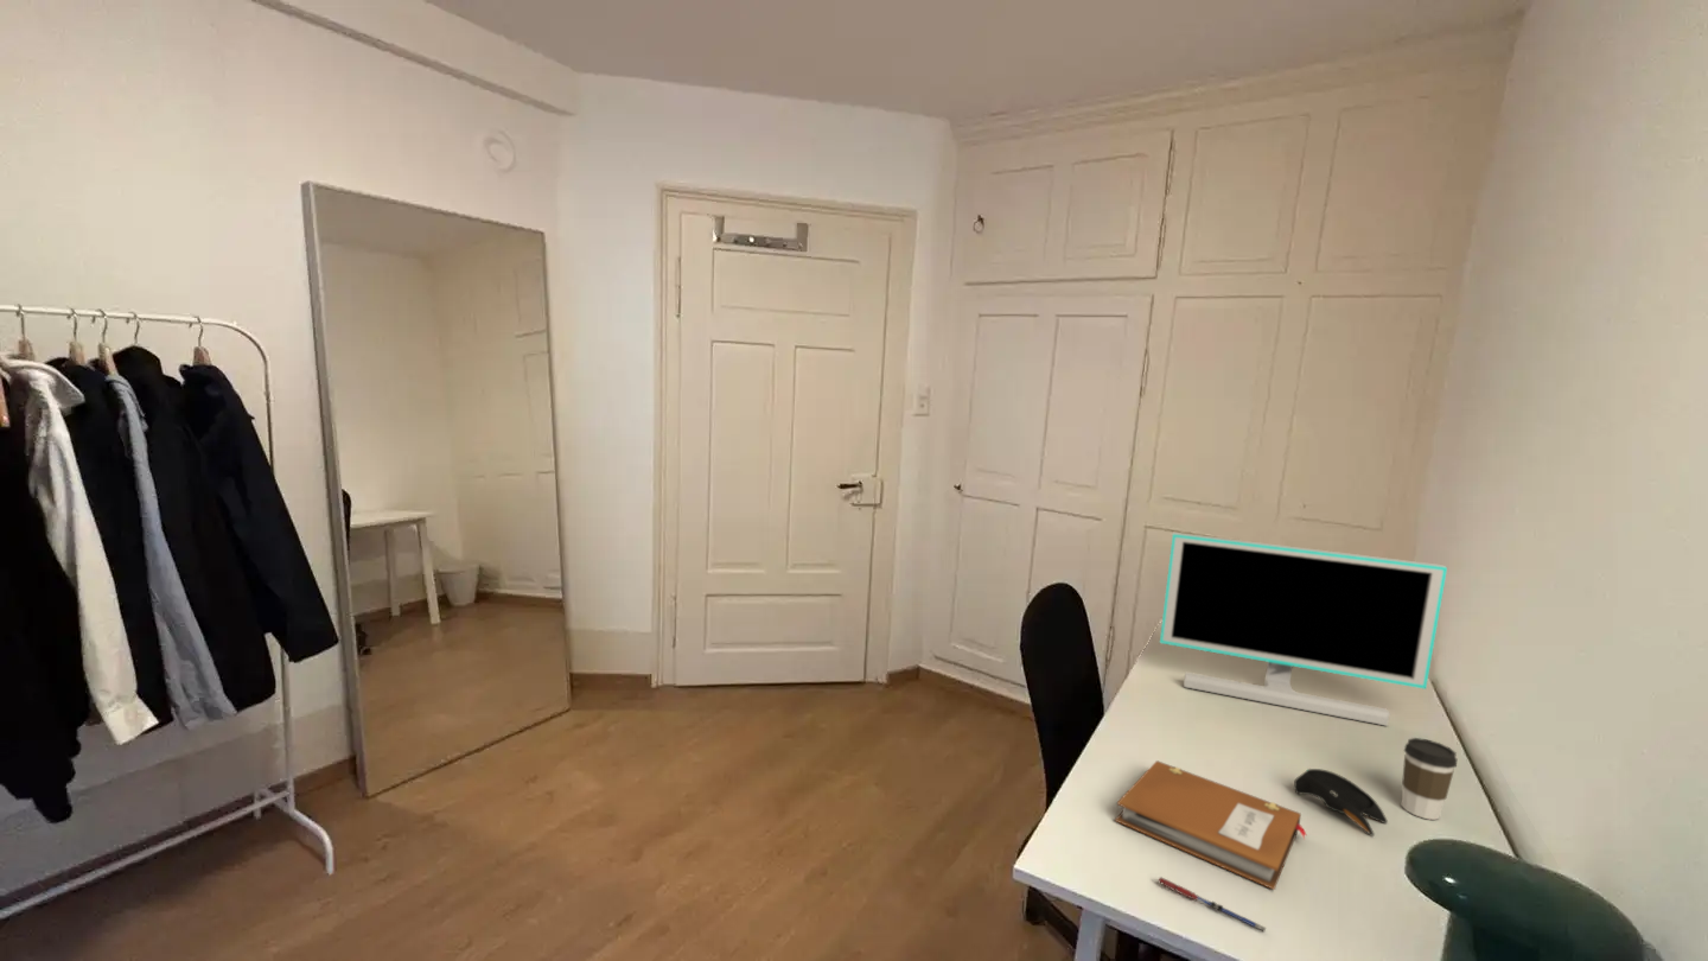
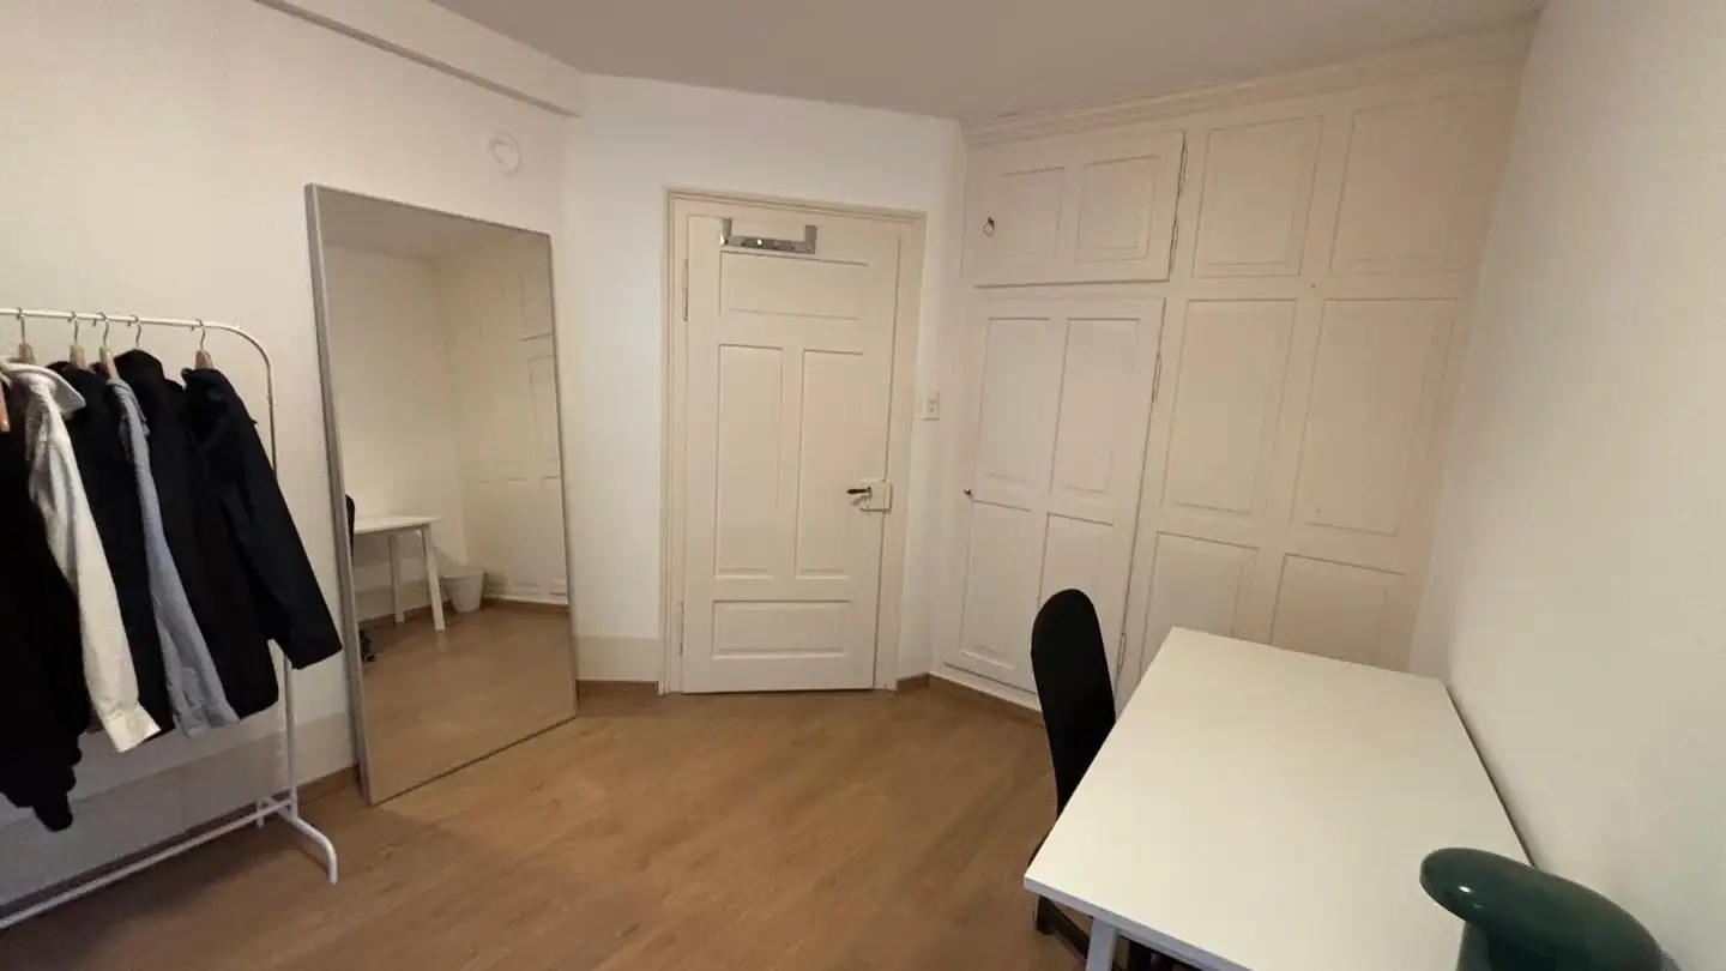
- notebook (1212, 817)
- coffee cup (1426, 778)
- monitor (1288, 624)
- pen (1210, 902)
- hat (1337, 796)
